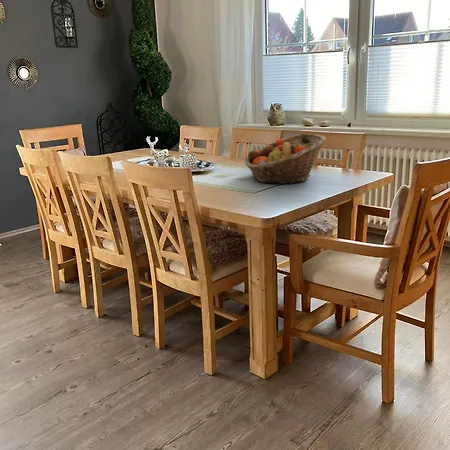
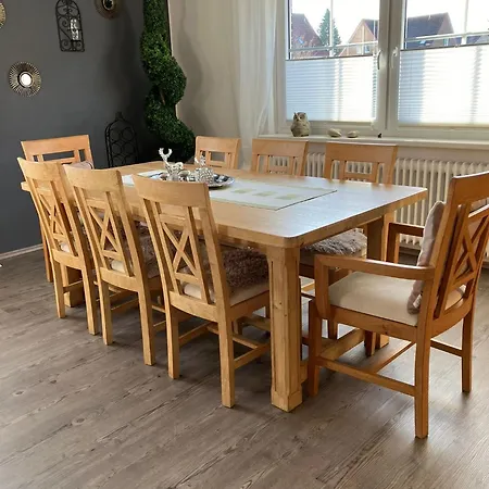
- fruit basket (284, 157)
